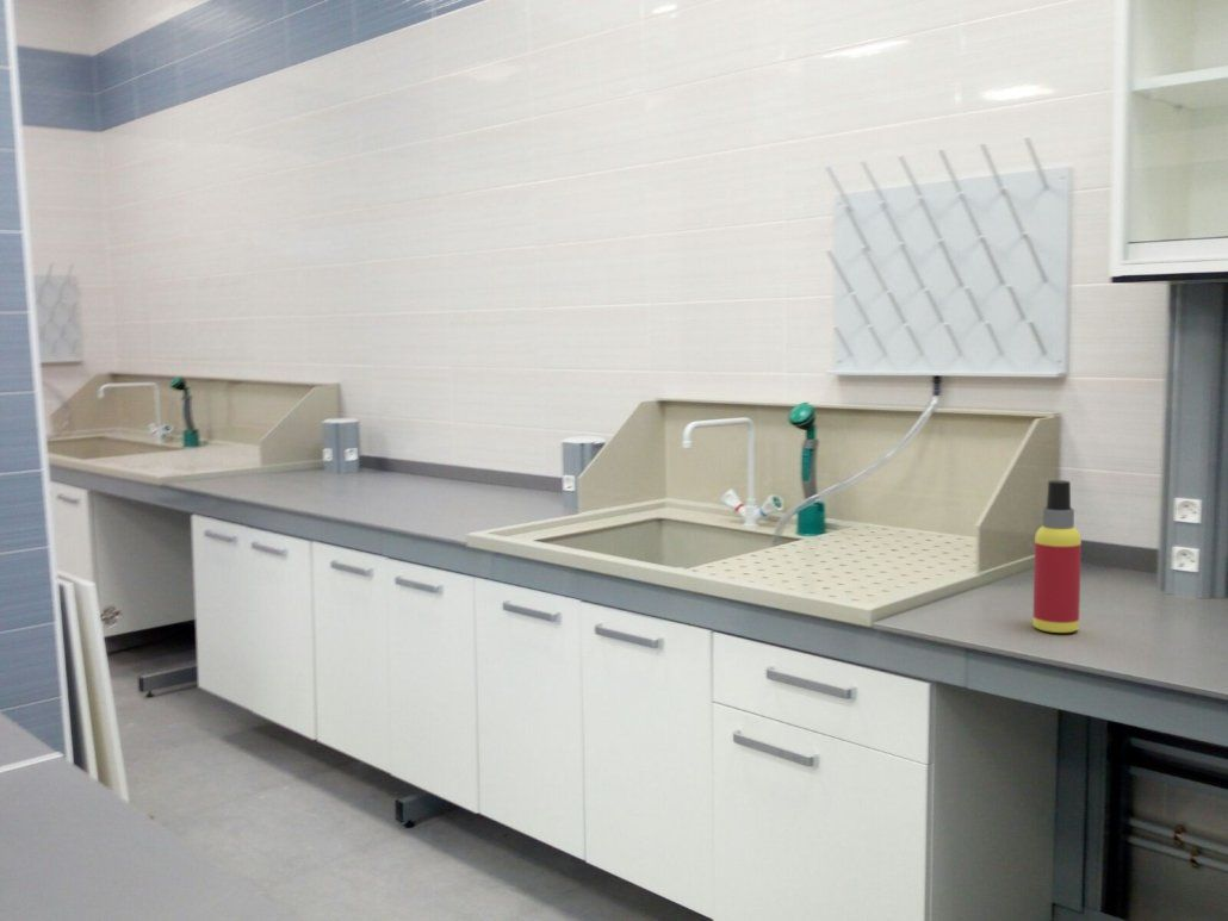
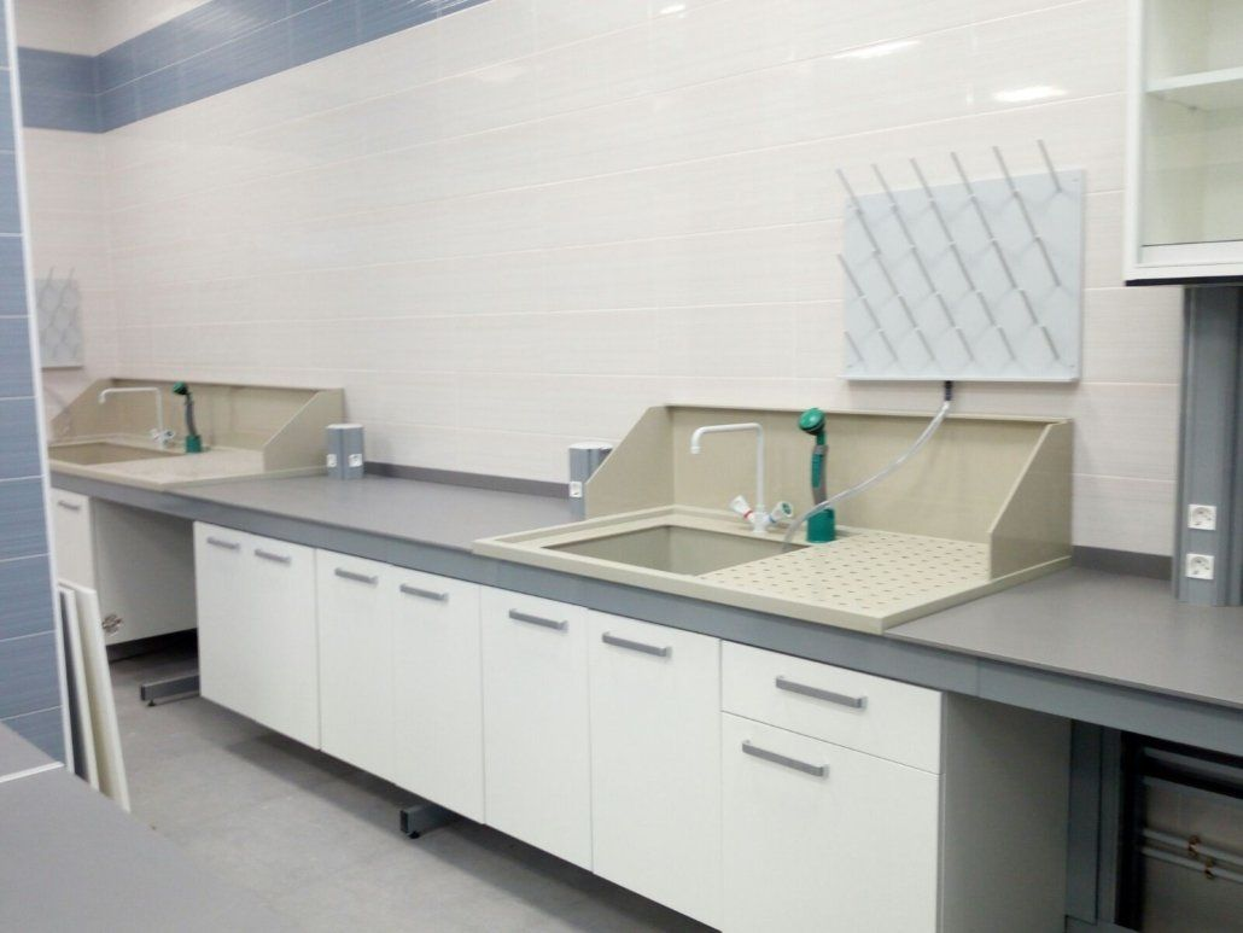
- spray bottle (1056, 555)
